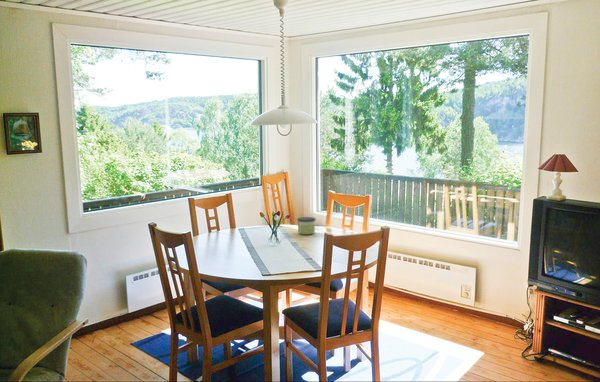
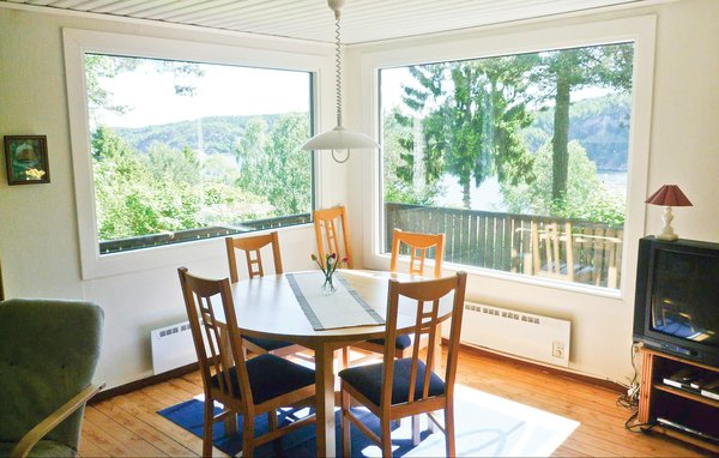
- candle (306, 225)
